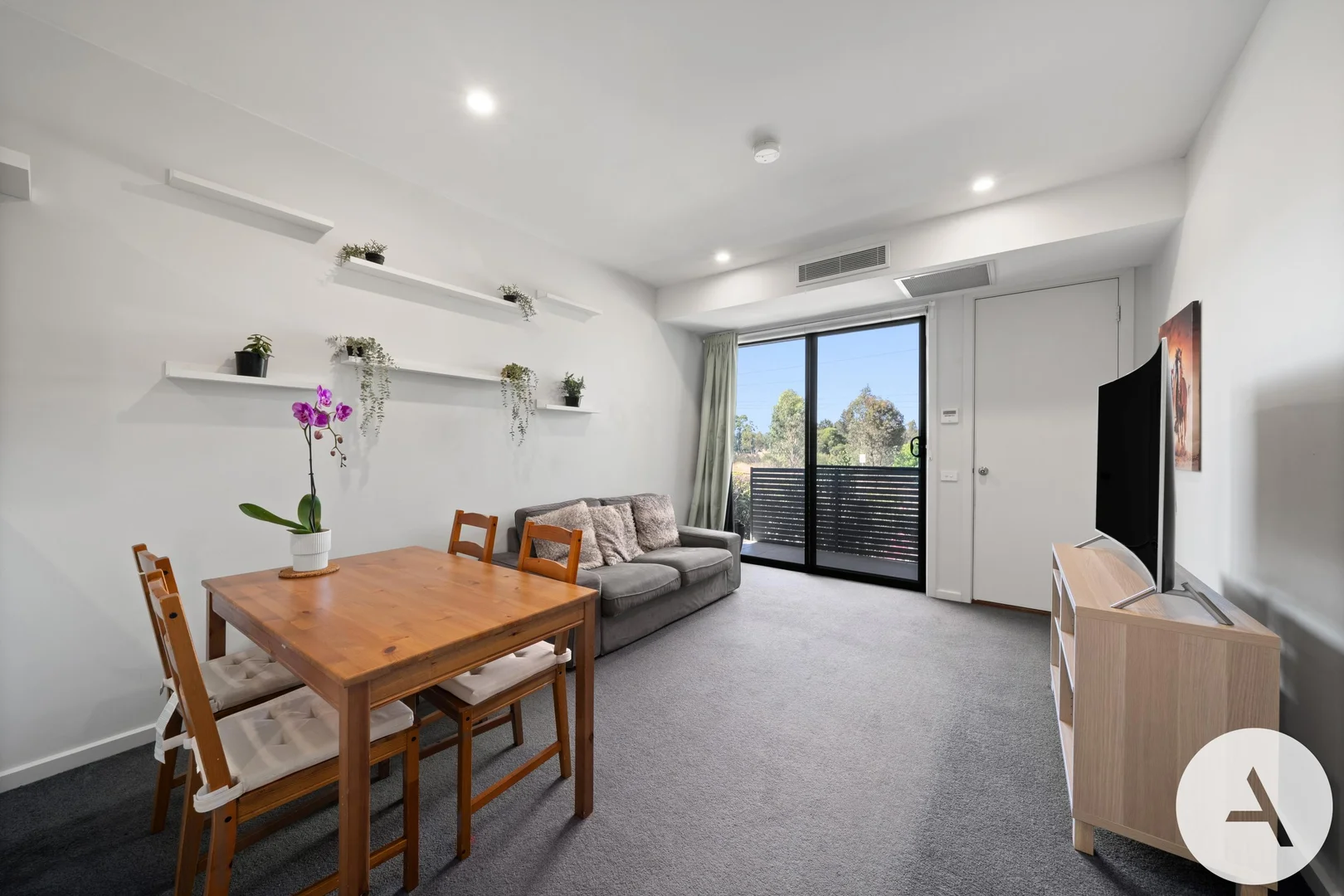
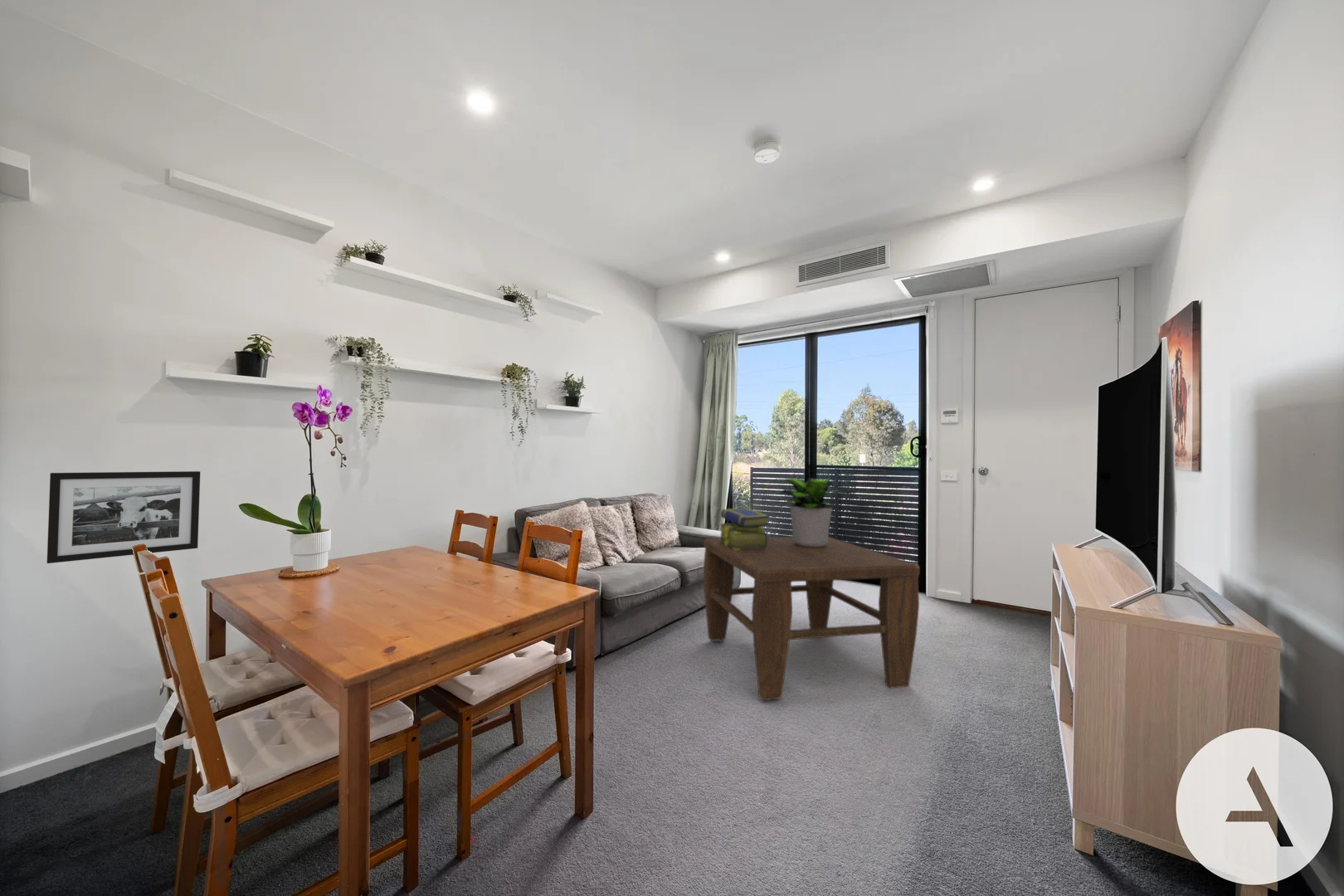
+ picture frame (129, 513)
+ coffee table (791, 605)
+ stack of books (744, 527)
+ potted plant (811, 511)
